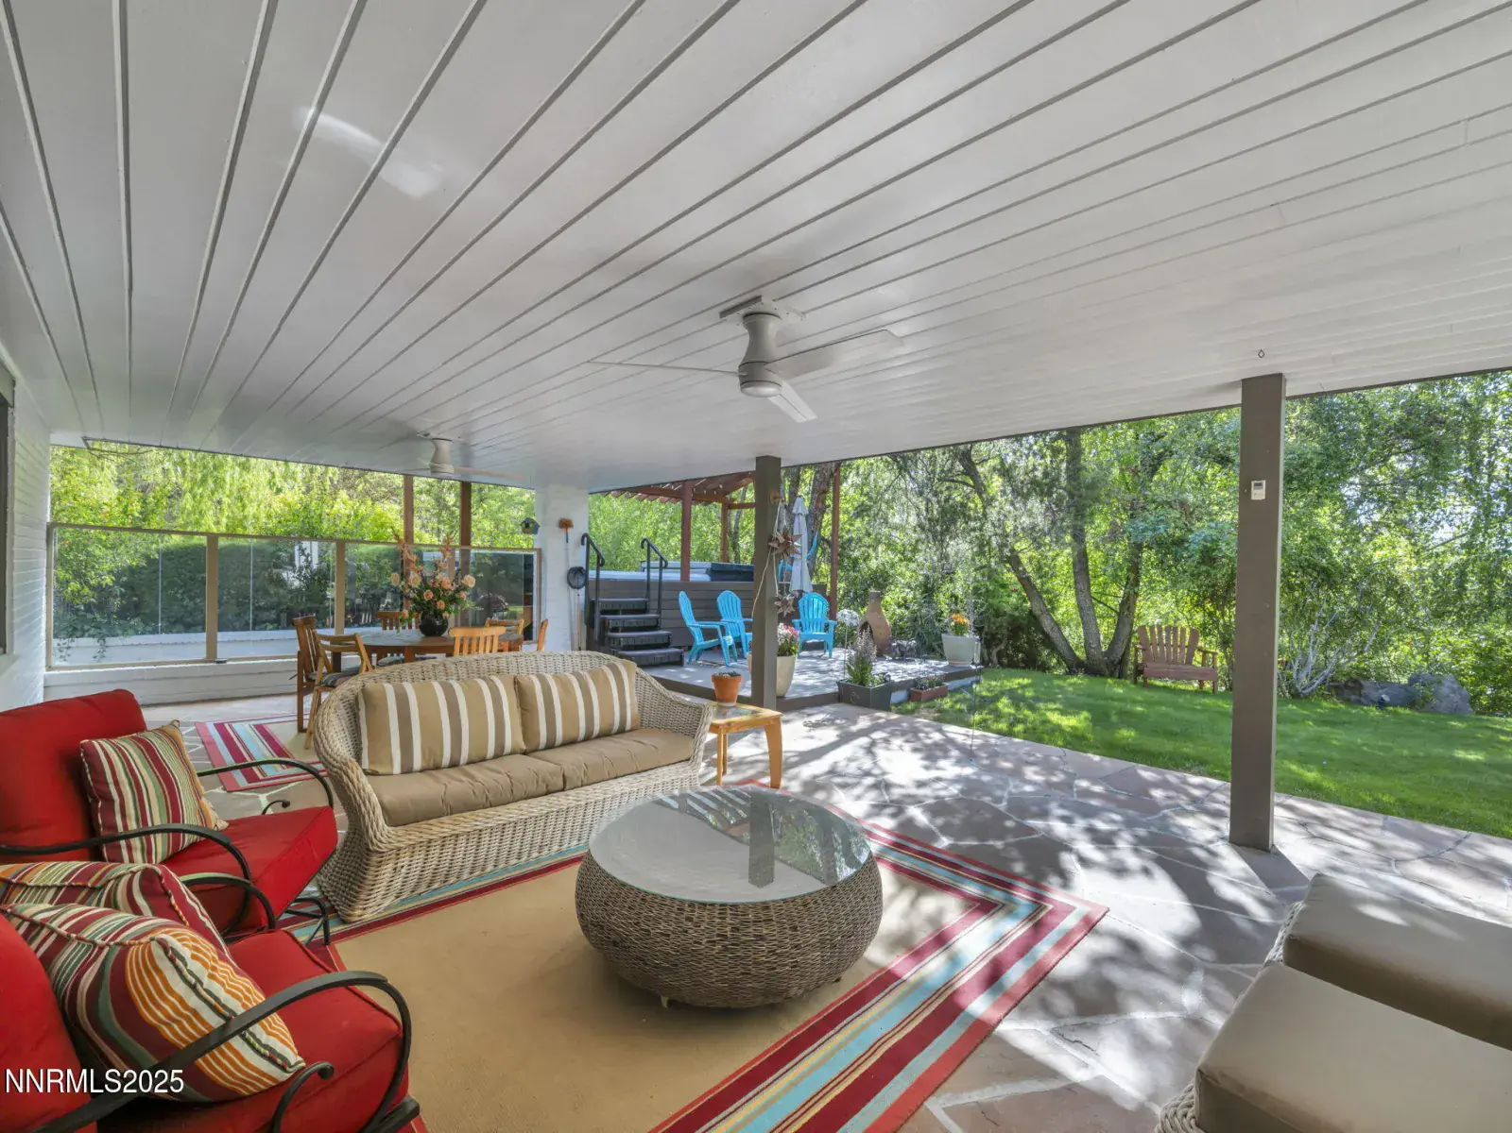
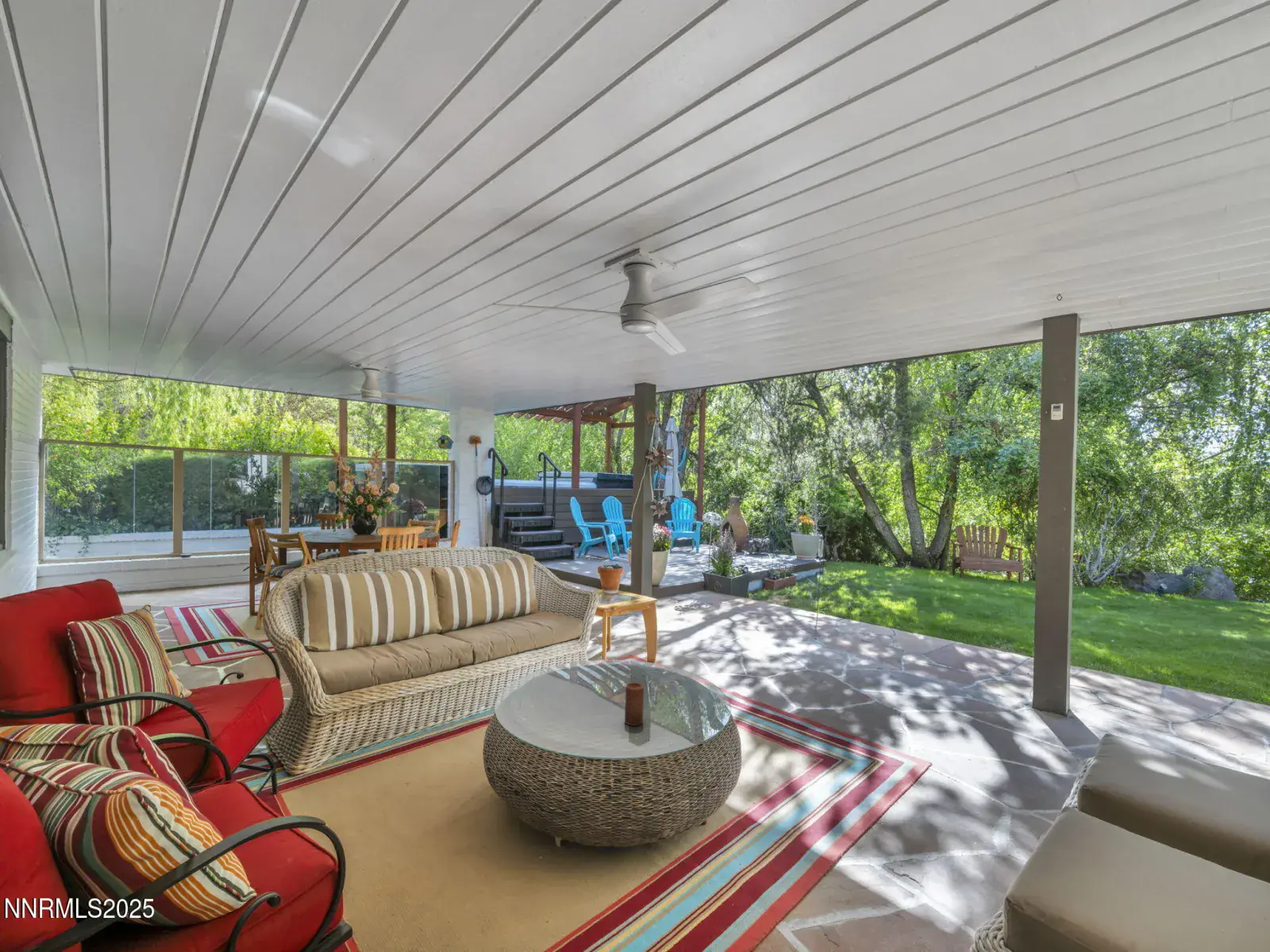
+ candle (633, 704)
